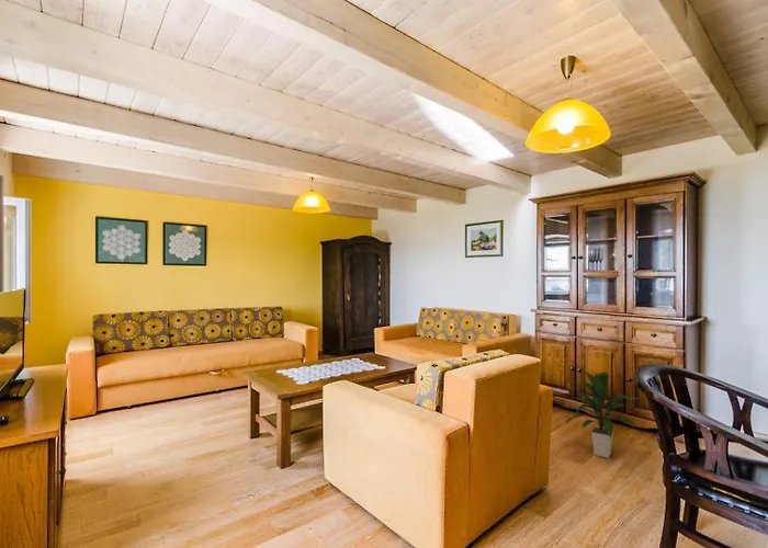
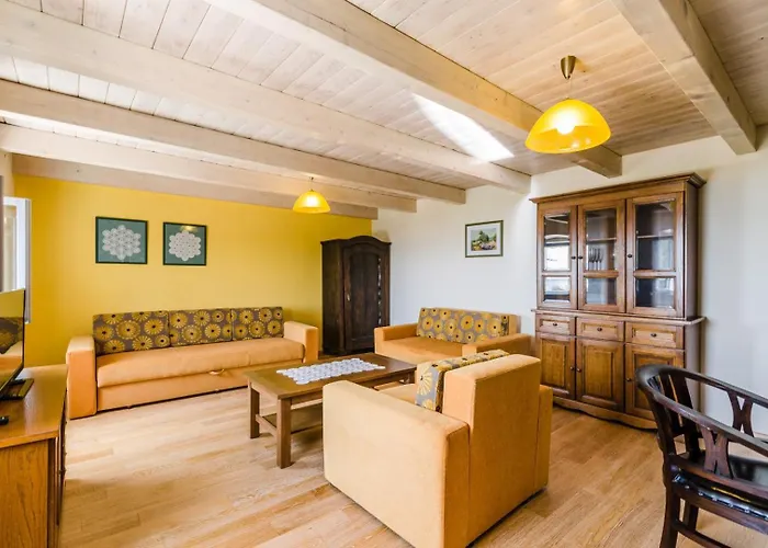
- indoor plant (599, 410)
